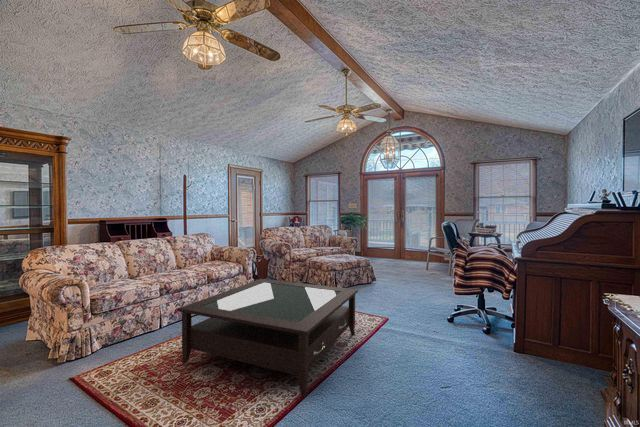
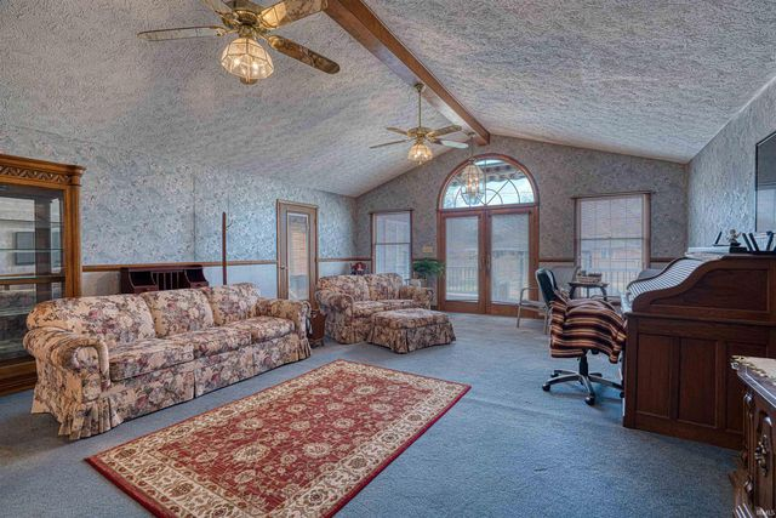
- coffee table (277, 322)
